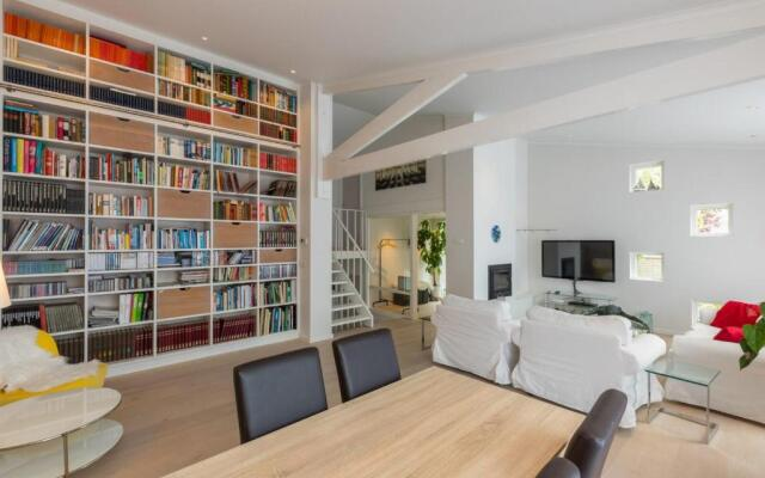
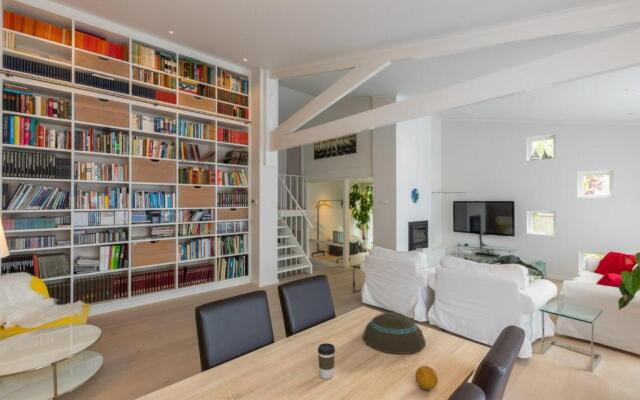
+ coffee cup (326, 361)
+ fruit (426, 377)
+ bowl (393, 326)
